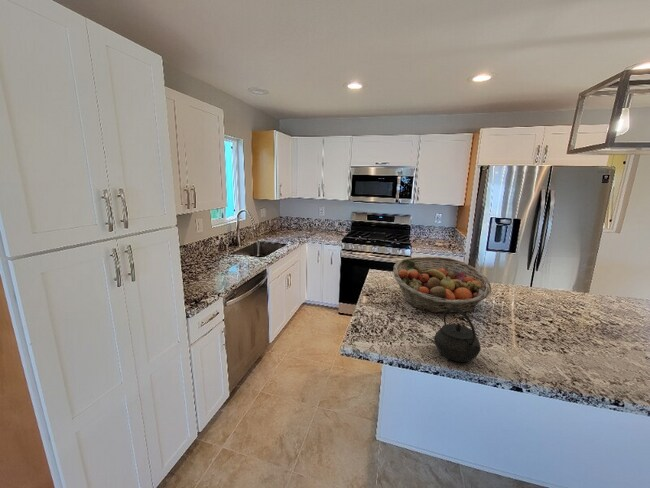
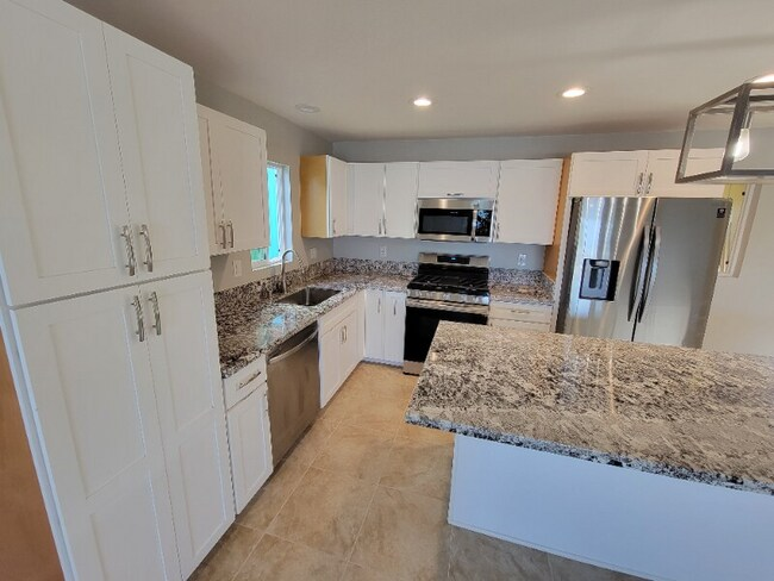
- kettle (460, 334)
- fruit basket (439, 283)
